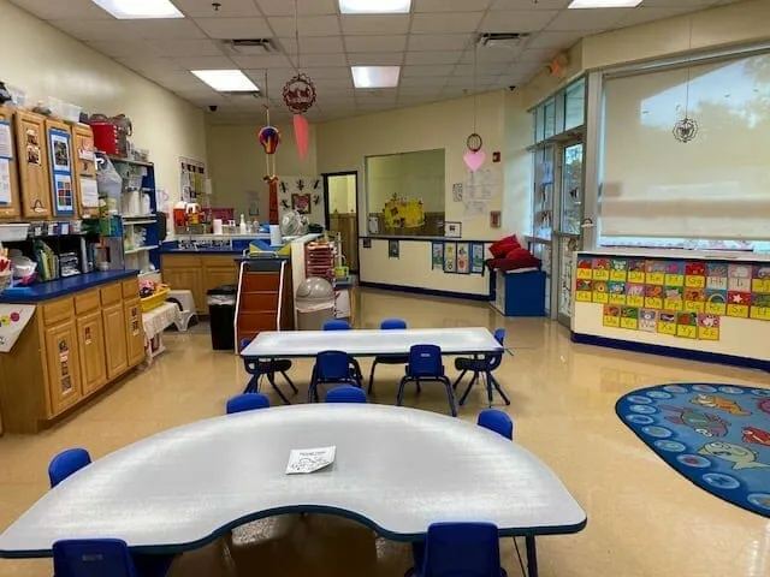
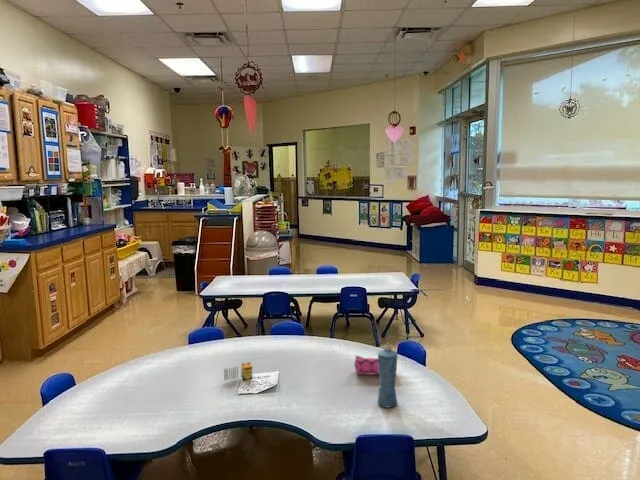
+ crayon (237, 371)
+ pencil case (375, 364)
+ squeeze bottle (387, 373)
